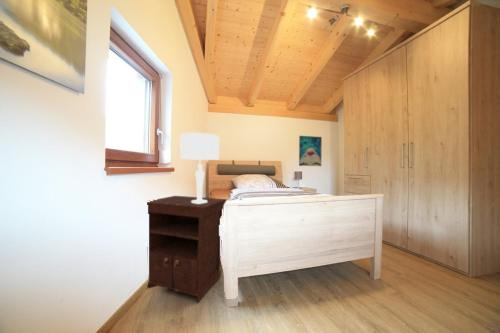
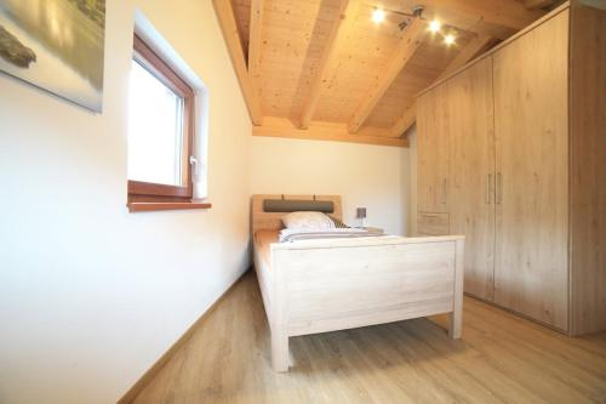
- table lamp (199, 169)
- nightstand (186, 241)
- wall art (310, 151)
